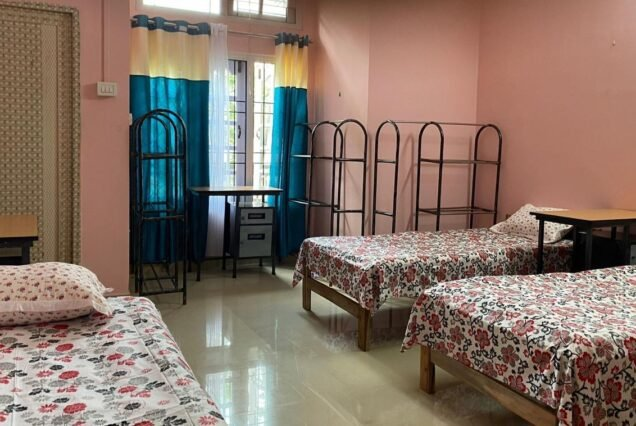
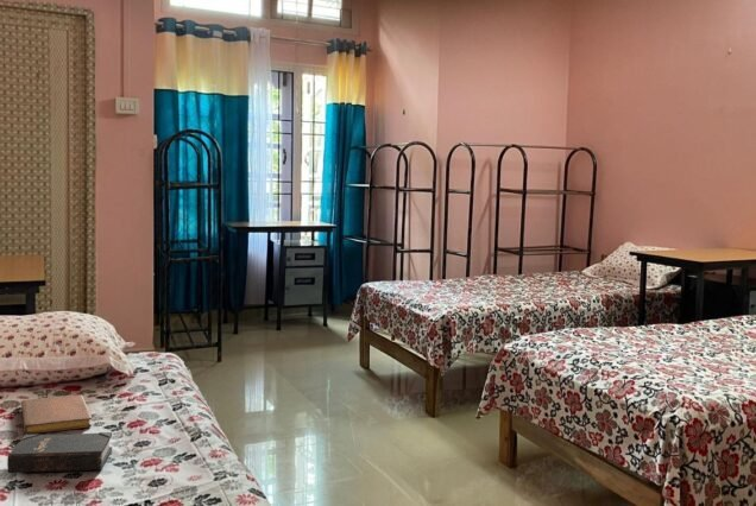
+ hardback book (62, 451)
+ notebook (55, 412)
